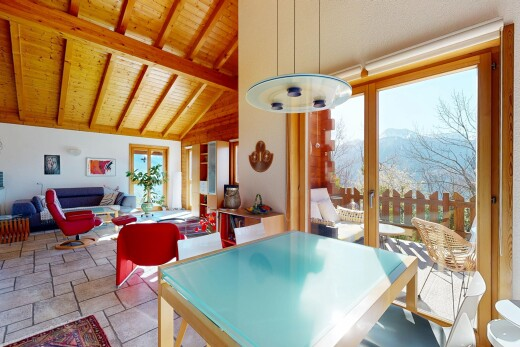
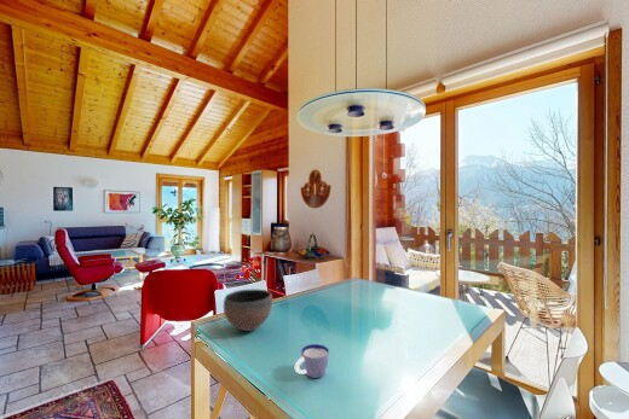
+ bowl (248, 312)
+ cup (311, 362)
